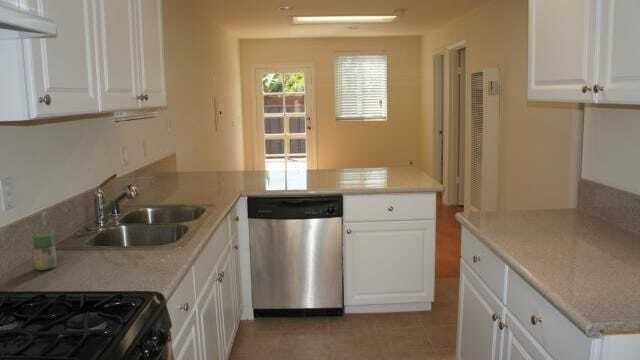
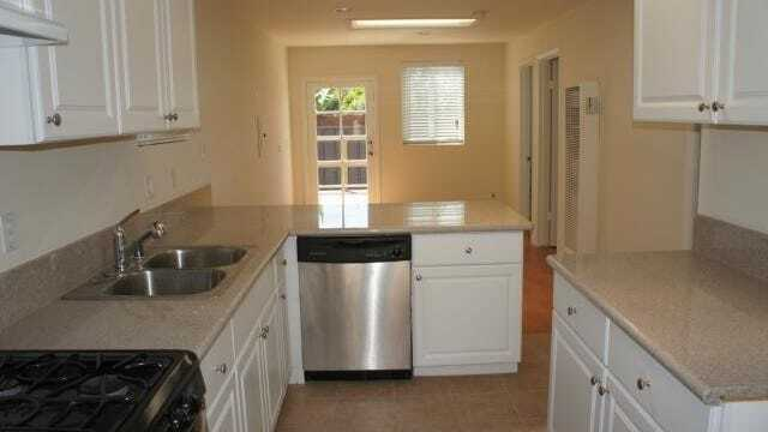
- jar (44, 251)
